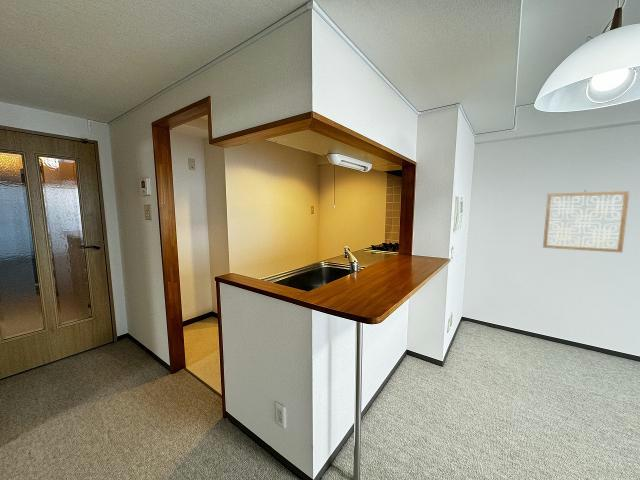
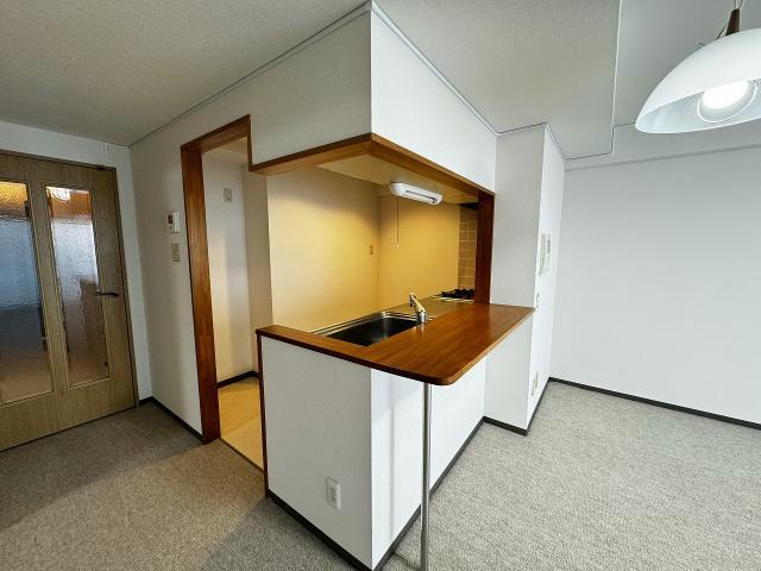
- wall art (583, 219)
